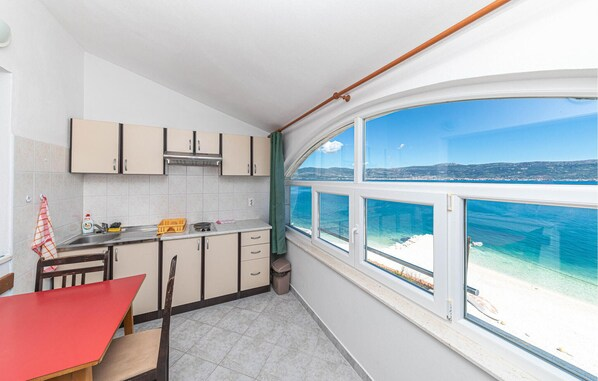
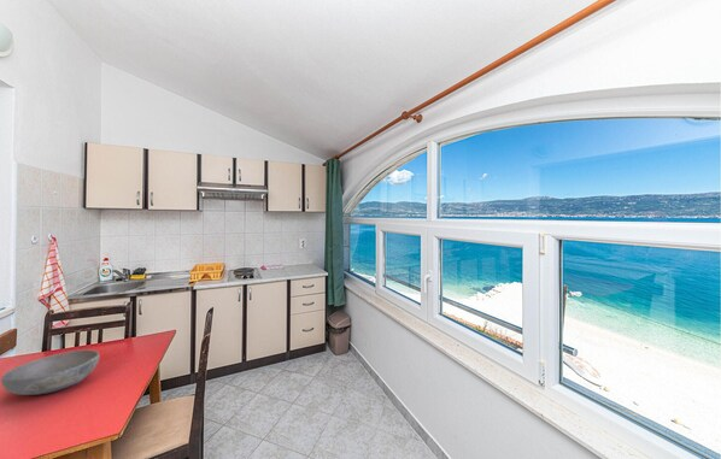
+ bowl (54, 373)
